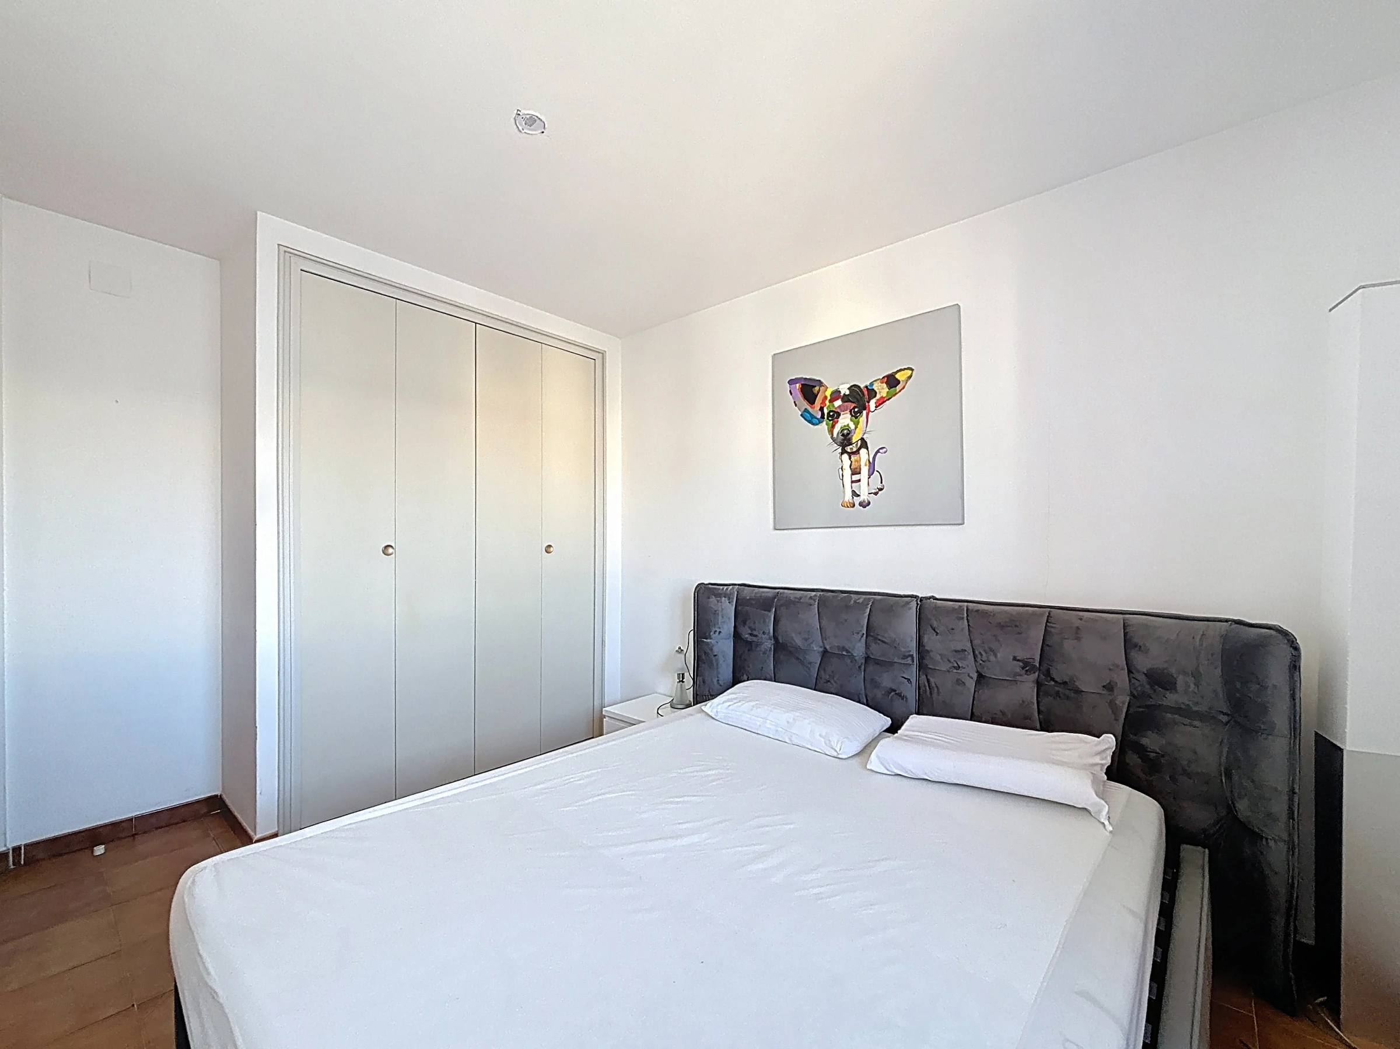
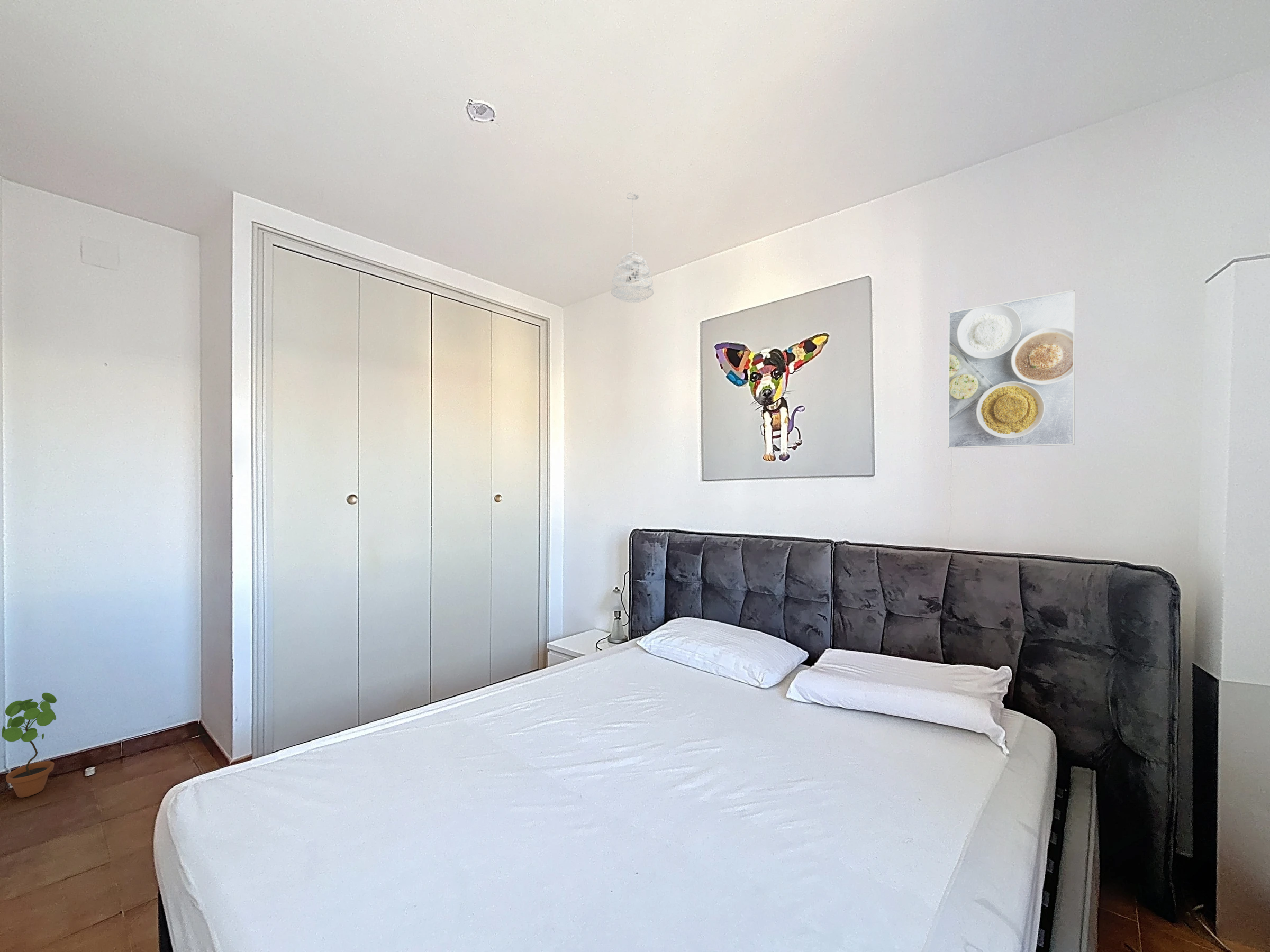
+ potted plant (32, 745)
+ pendant lamp (632, 249)
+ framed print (1008, 374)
